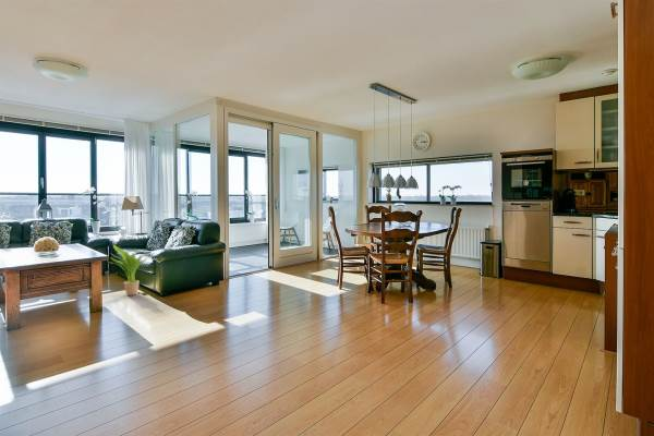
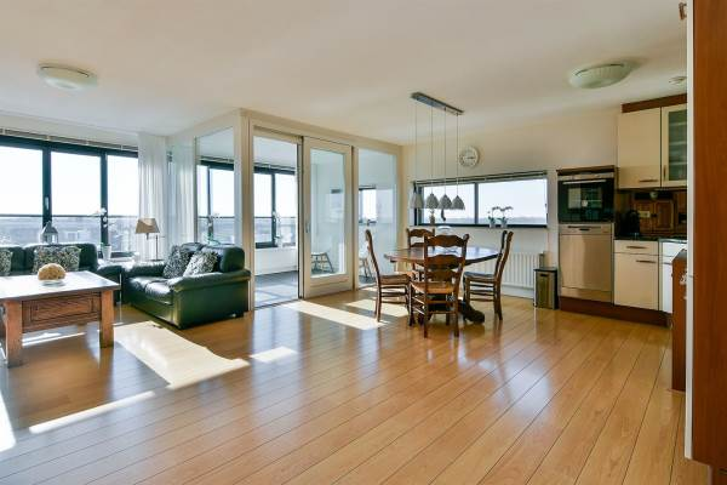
- potted plant (126, 269)
